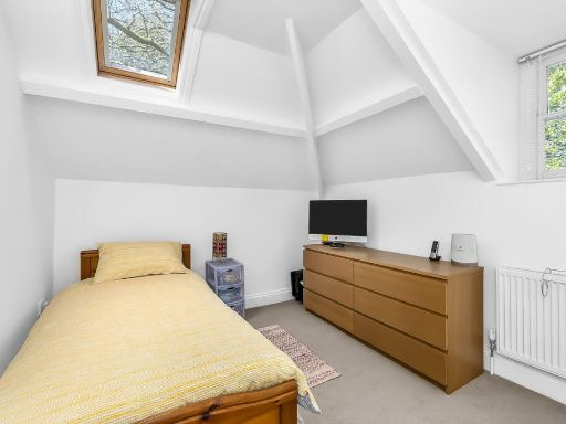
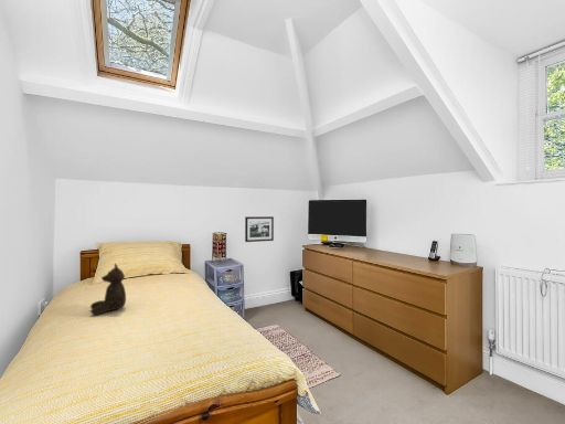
+ teddy bear (108, 287)
+ picture frame (259, 229)
